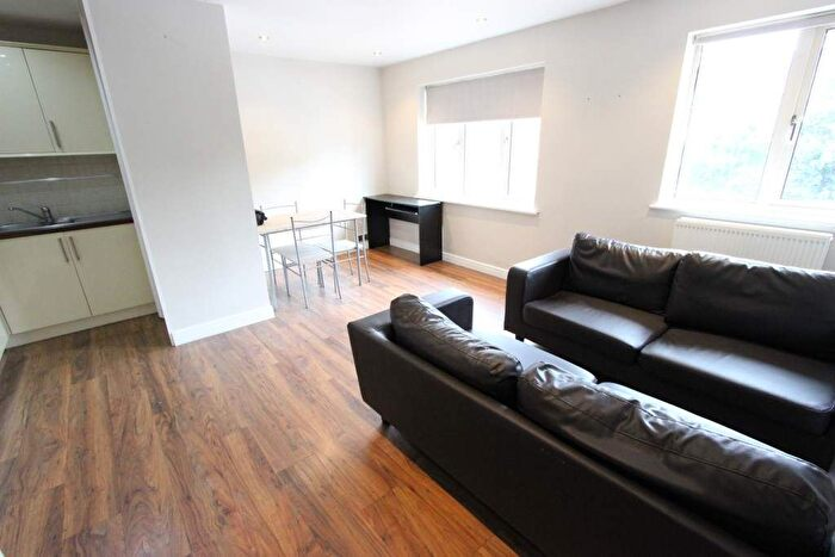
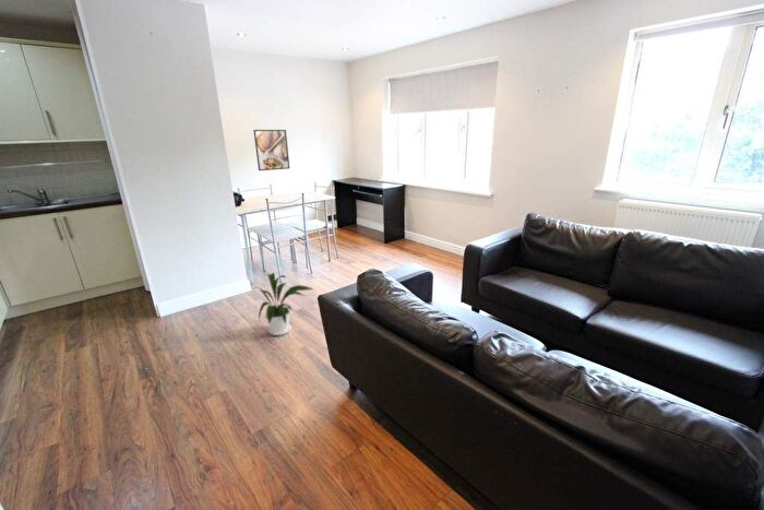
+ house plant (277, 300)
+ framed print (272, 150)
